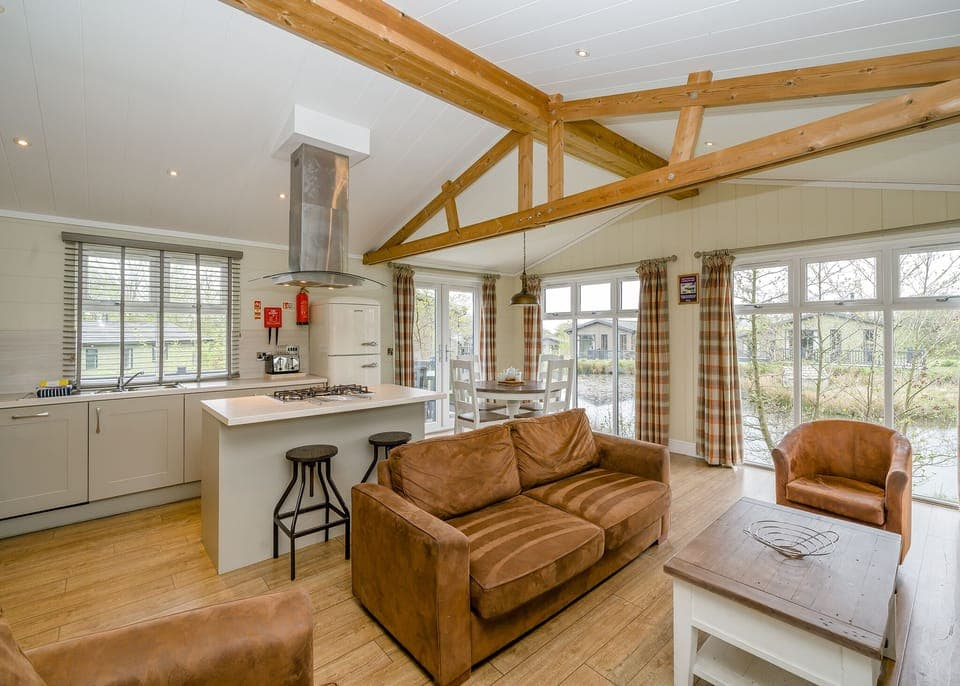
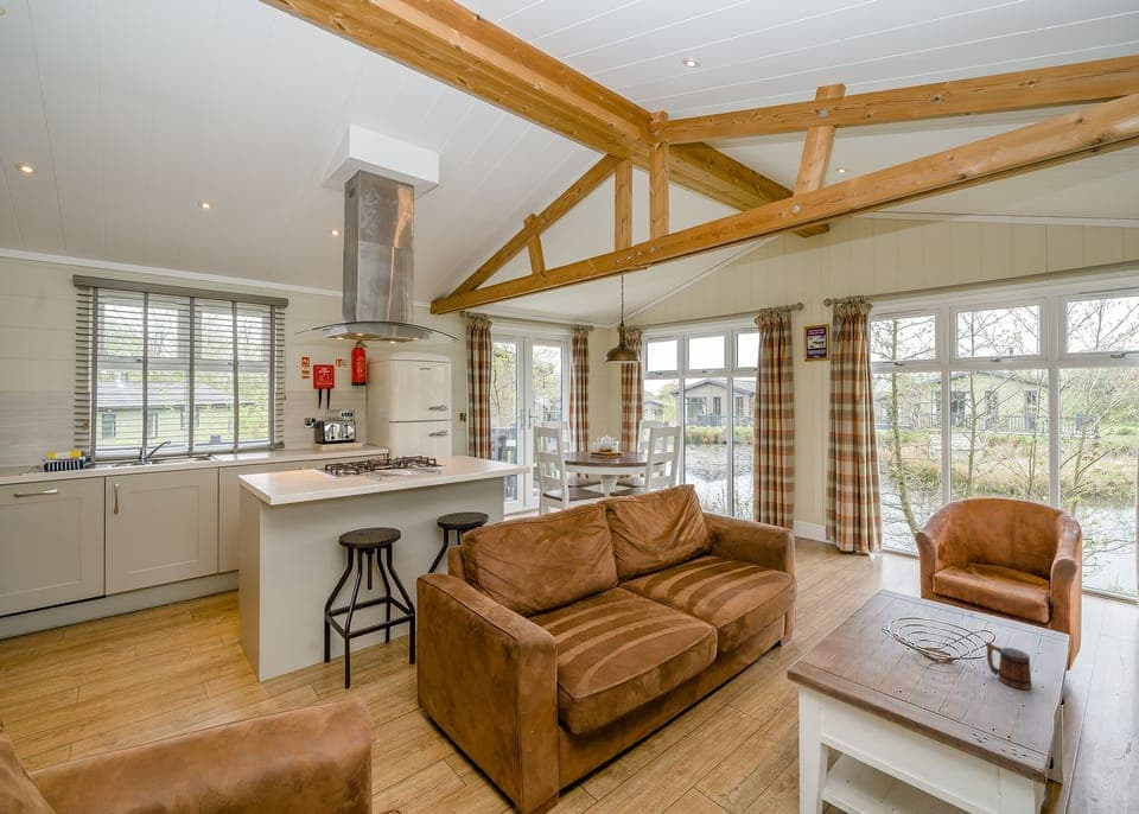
+ mug (1007, 663)
